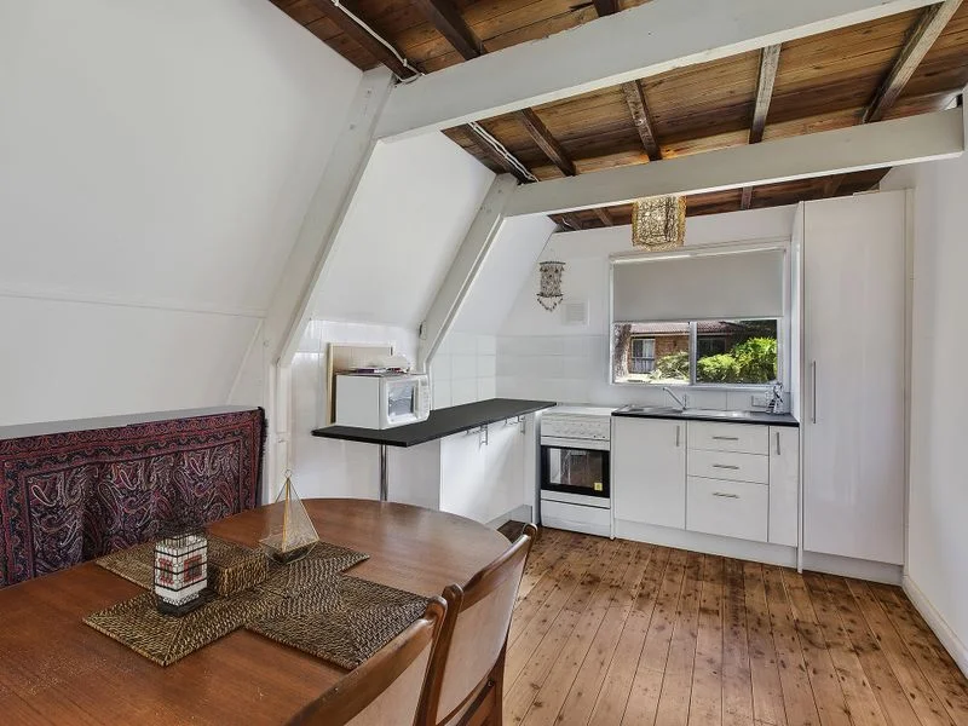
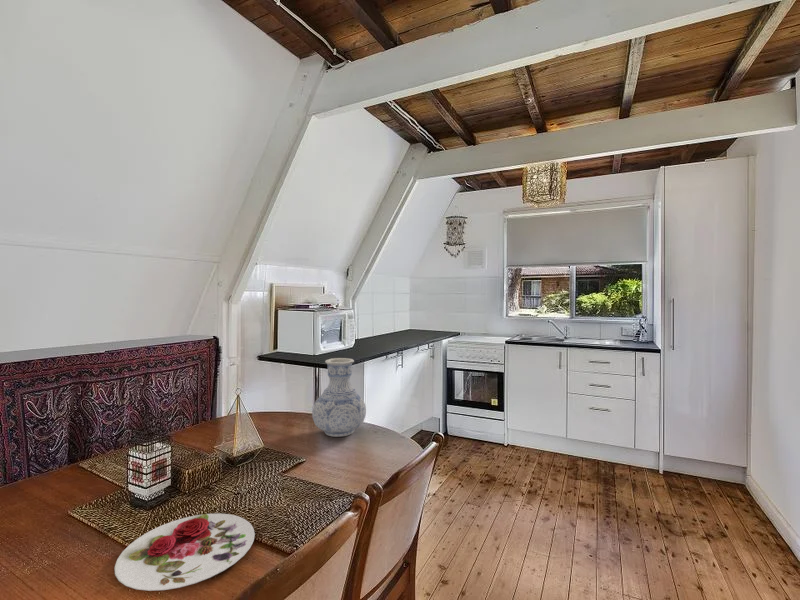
+ plate (189, 545)
+ vase (339, 396)
